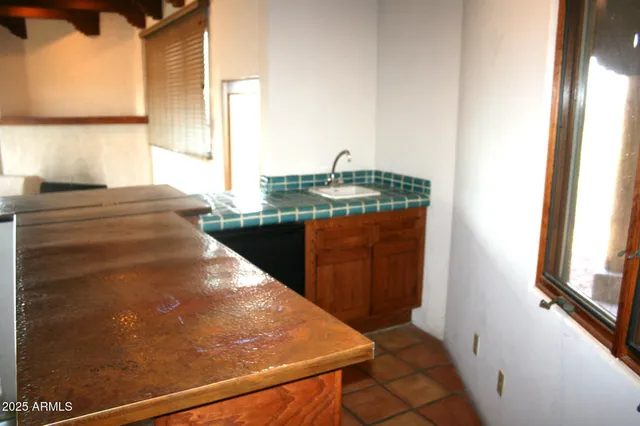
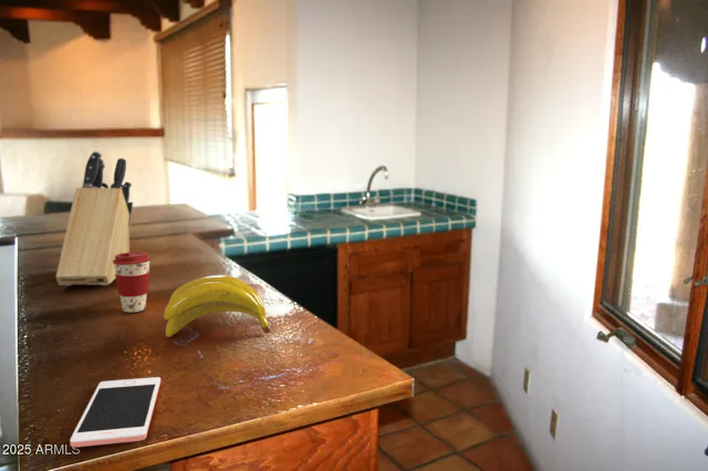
+ cell phone (121, 408)
+ knife block (98, 212)
+ banana (219, 304)
+ coffee cup (133, 281)
